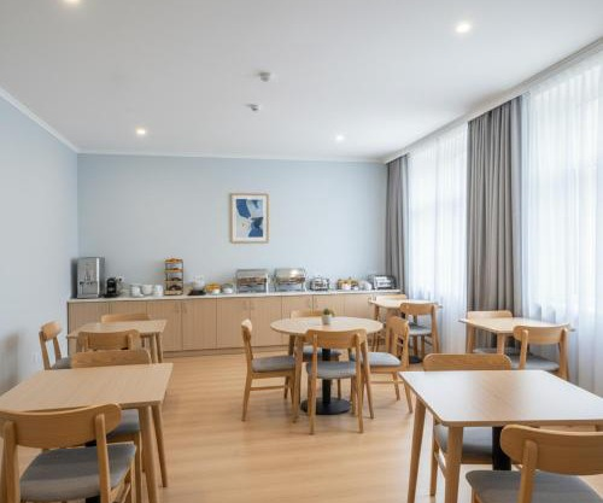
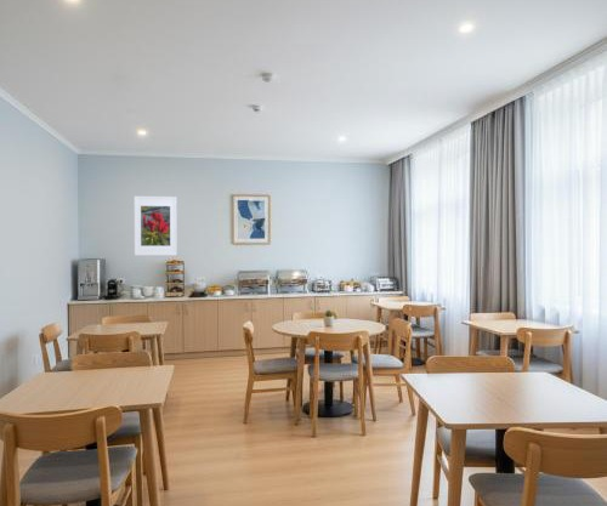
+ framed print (155, 226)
